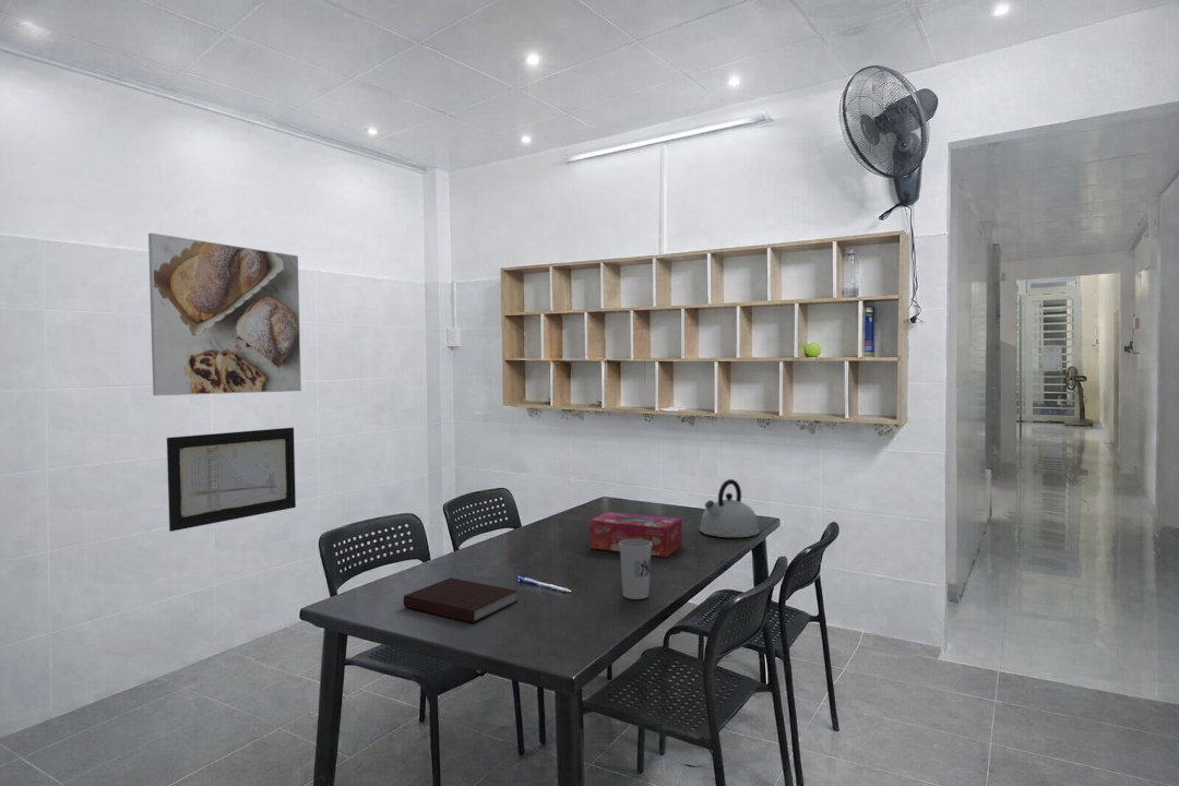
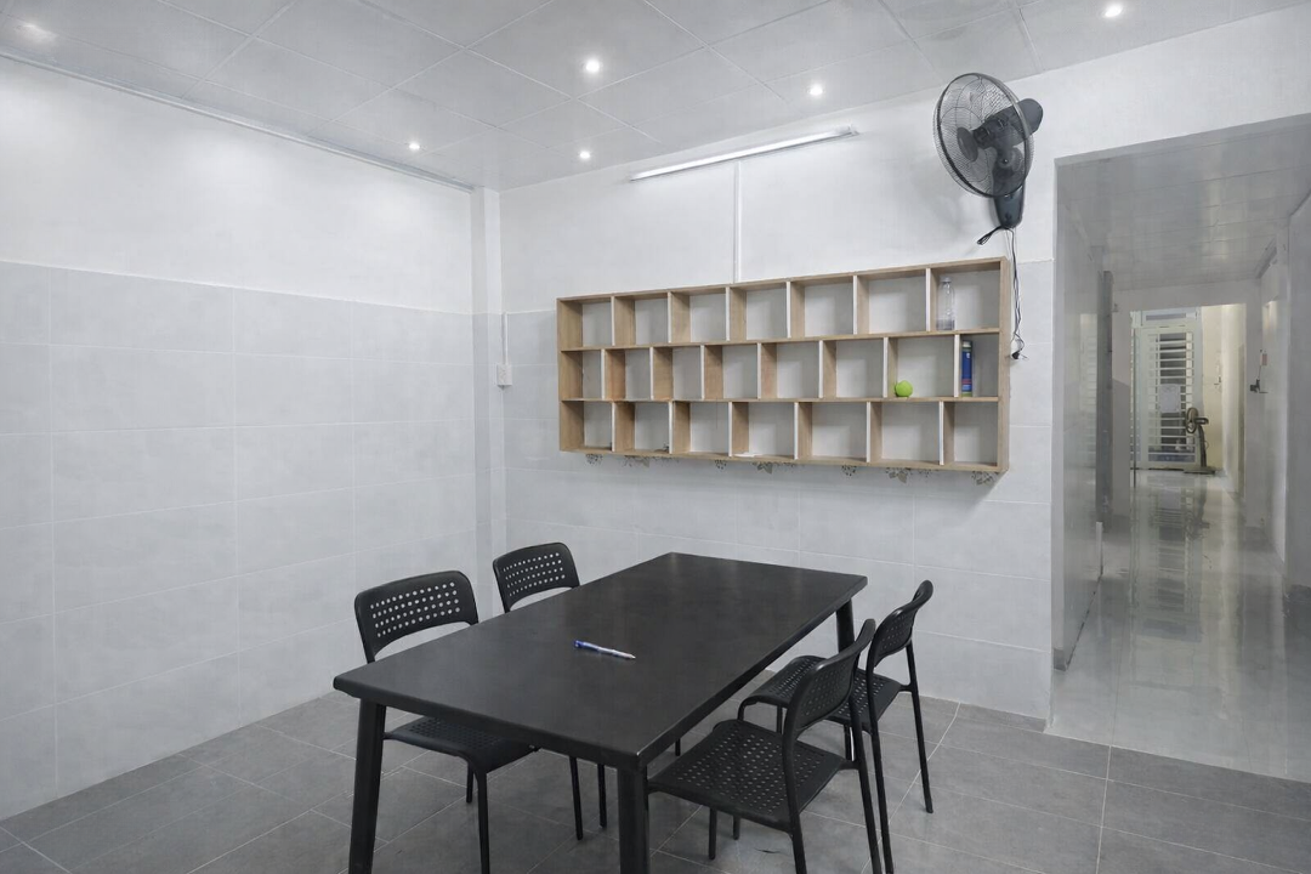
- tissue box (635, 533)
- wall art (236, 475)
- kettle (727, 505)
- notebook (461, 598)
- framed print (231, 319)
- cup (635, 569)
